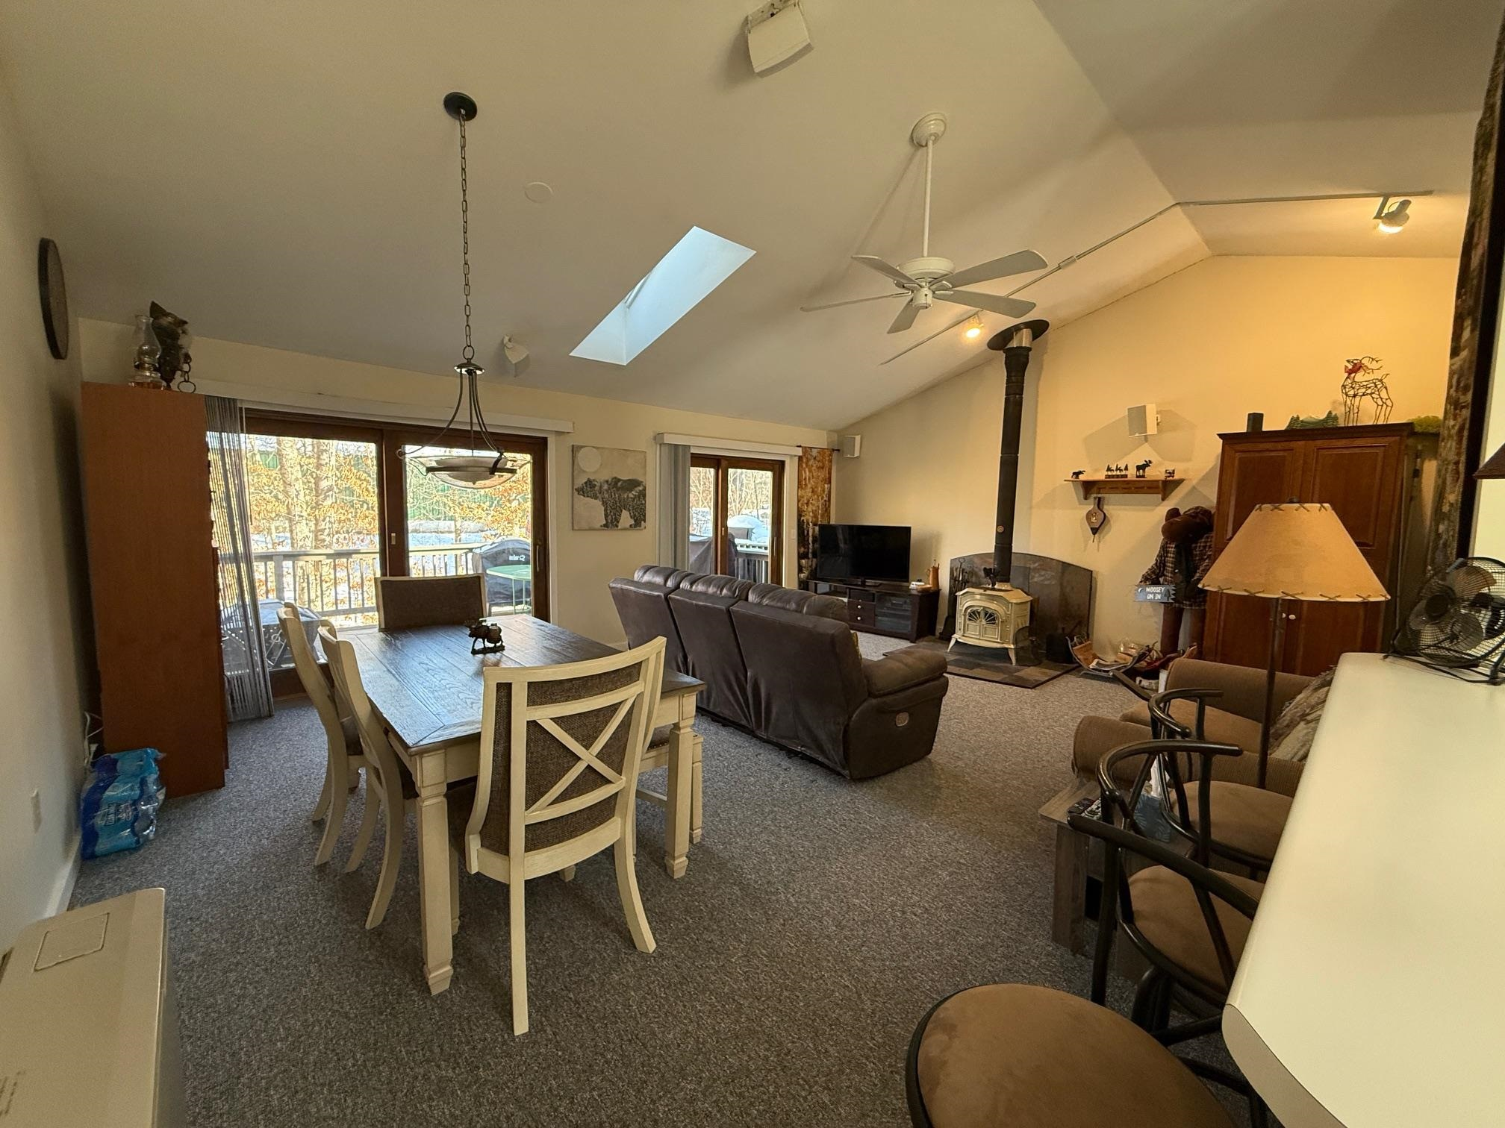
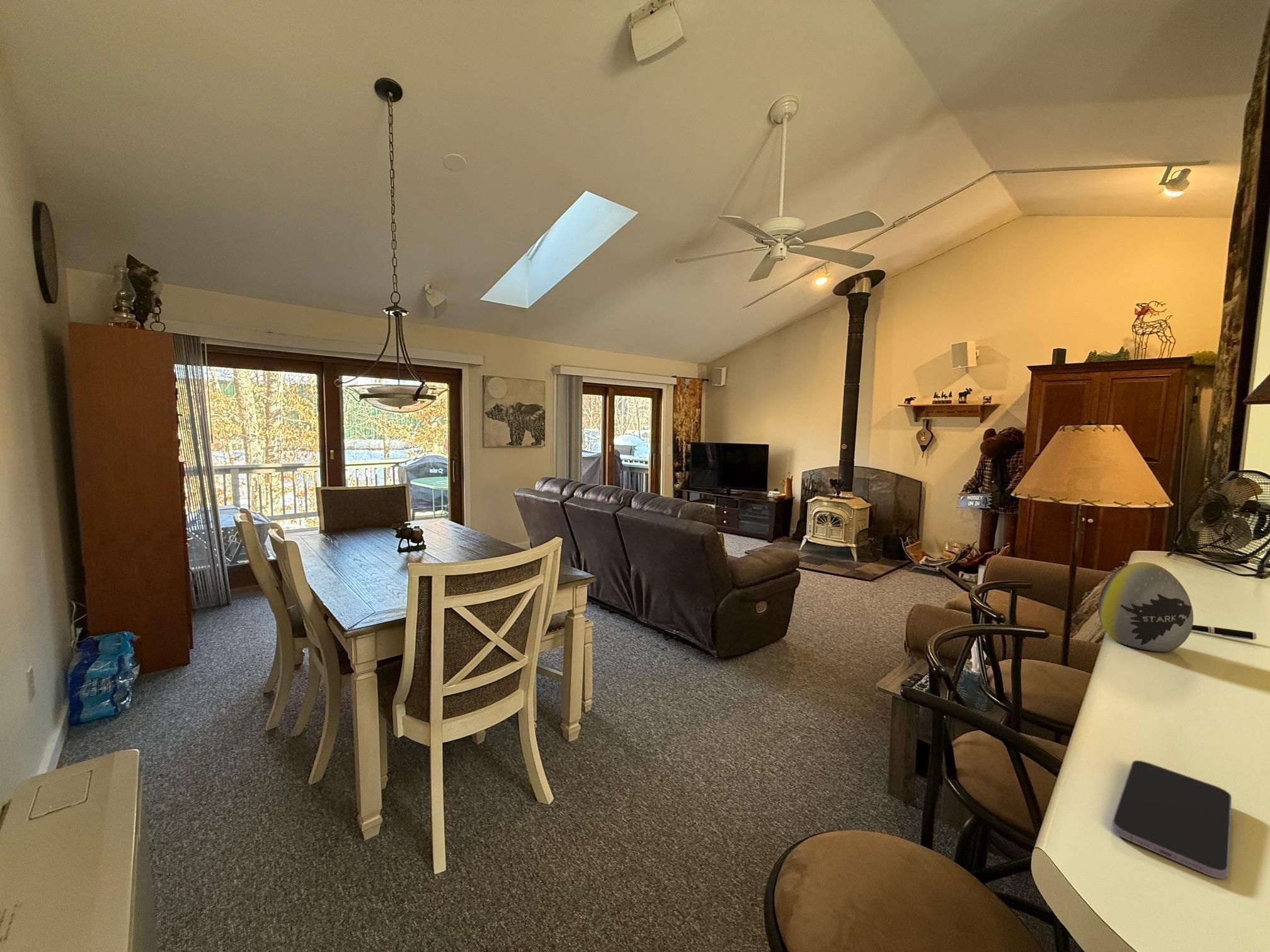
+ decorative egg (1144, 603)
+ pen (1200, 627)
+ smartphone (1173, 811)
